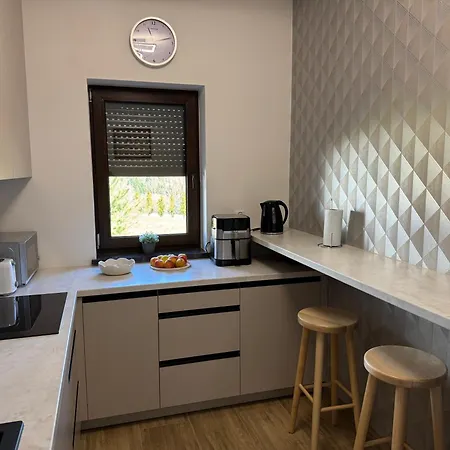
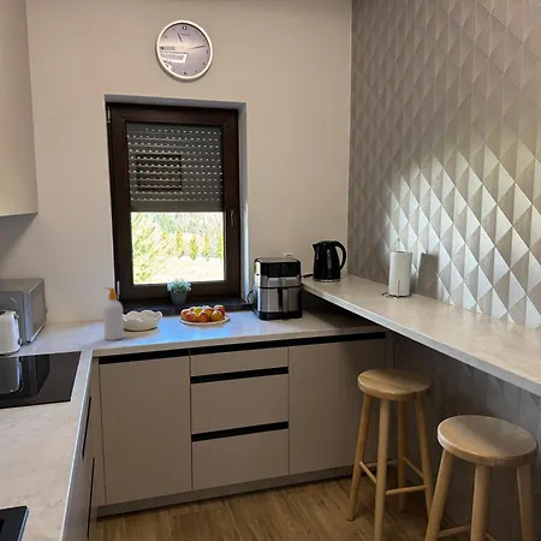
+ soap bottle (112, 313)
